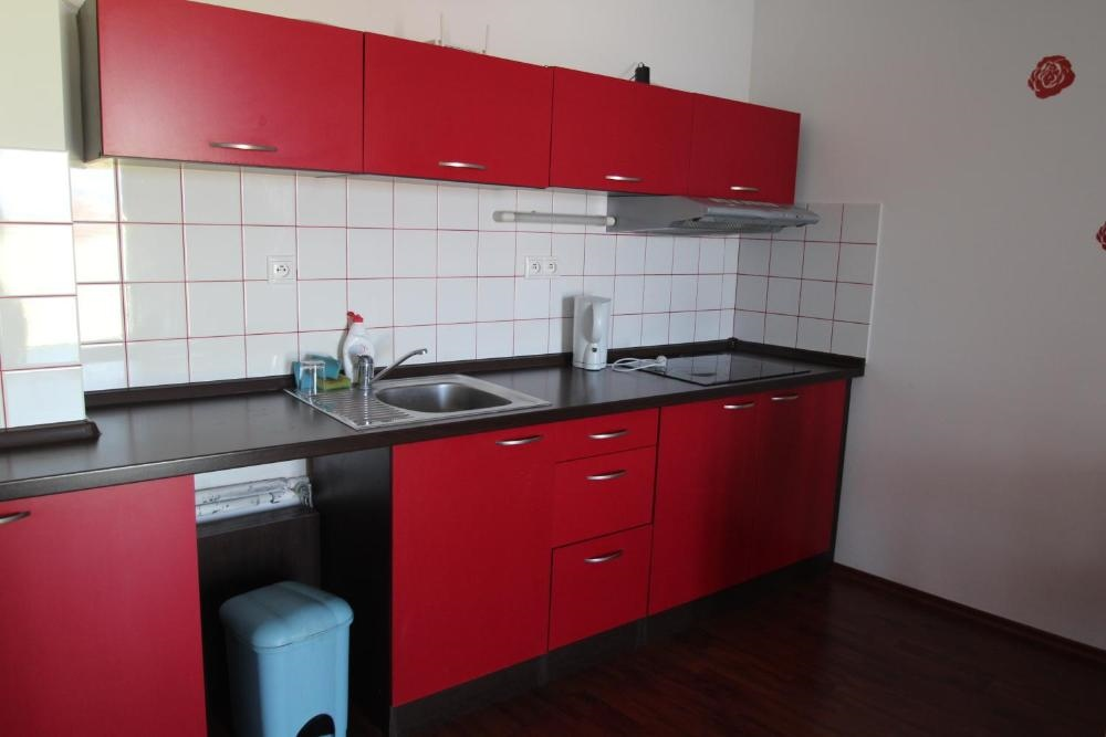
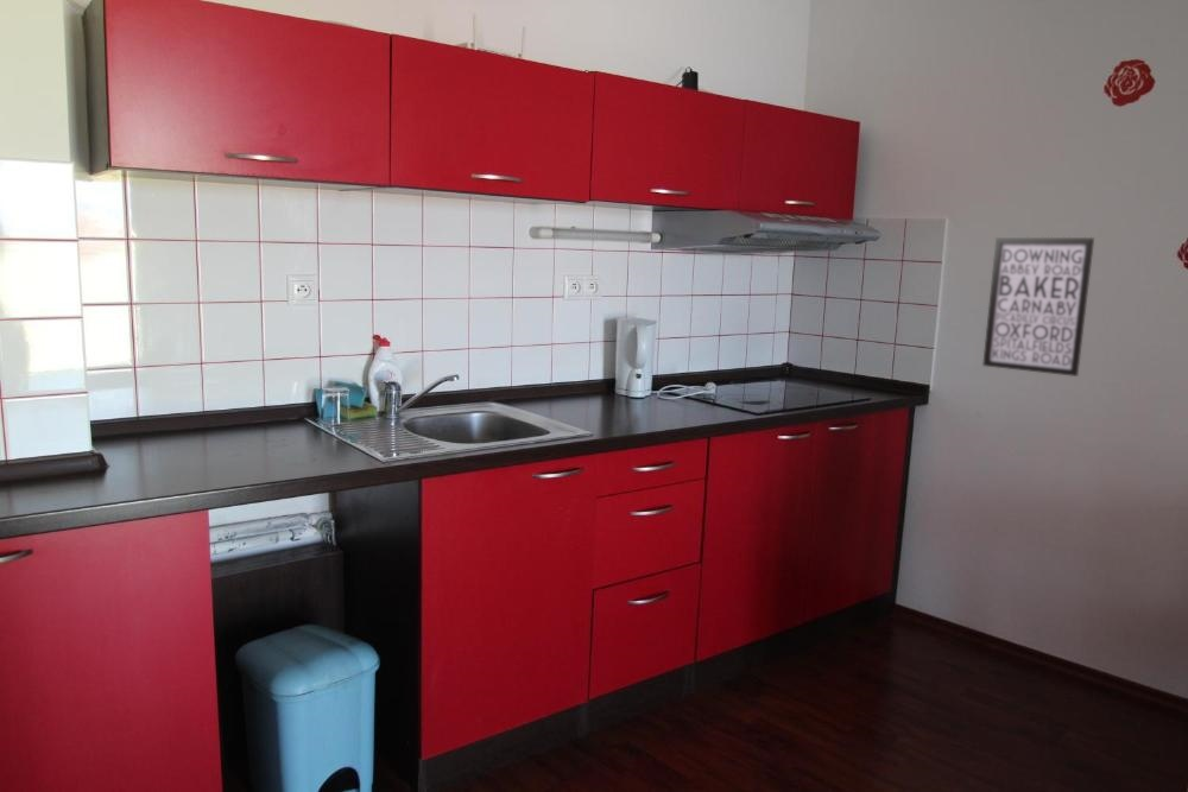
+ wall art (1035, 304)
